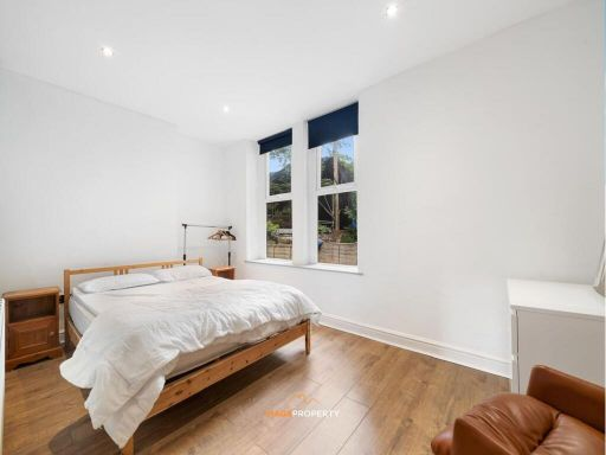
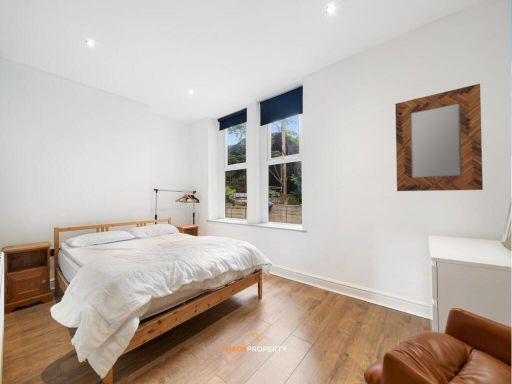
+ home mirror (434, 142)
